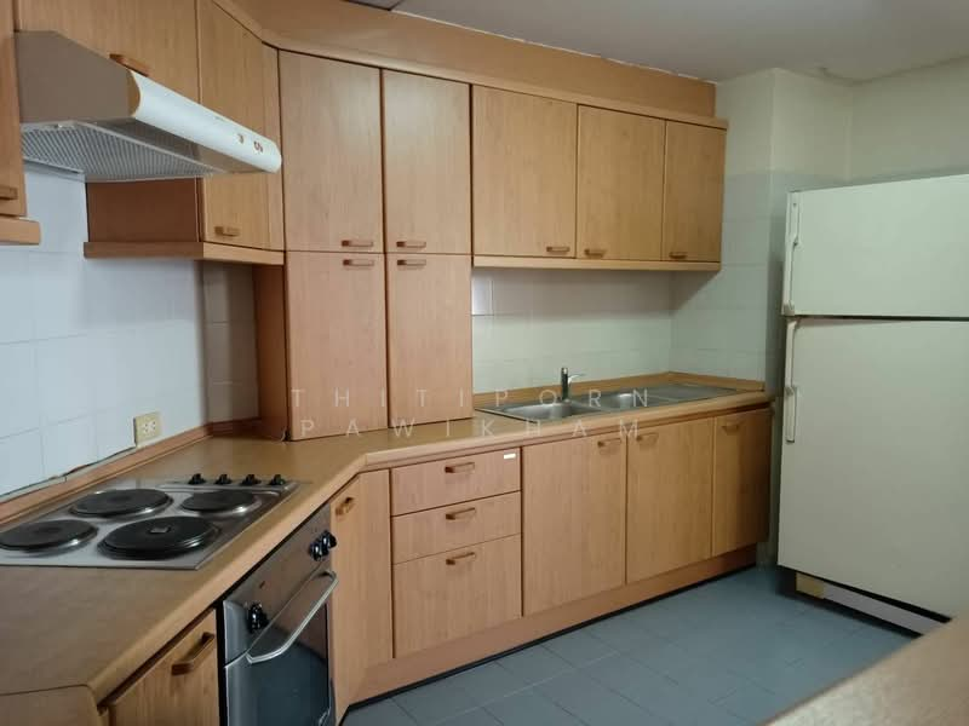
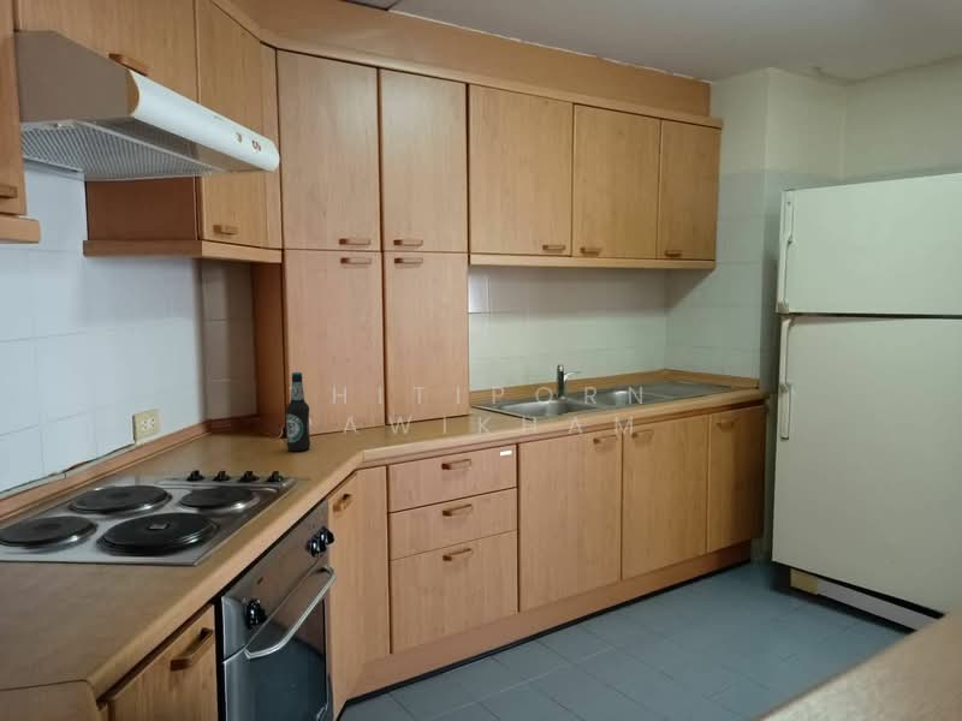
+ bottle (297, 411)
